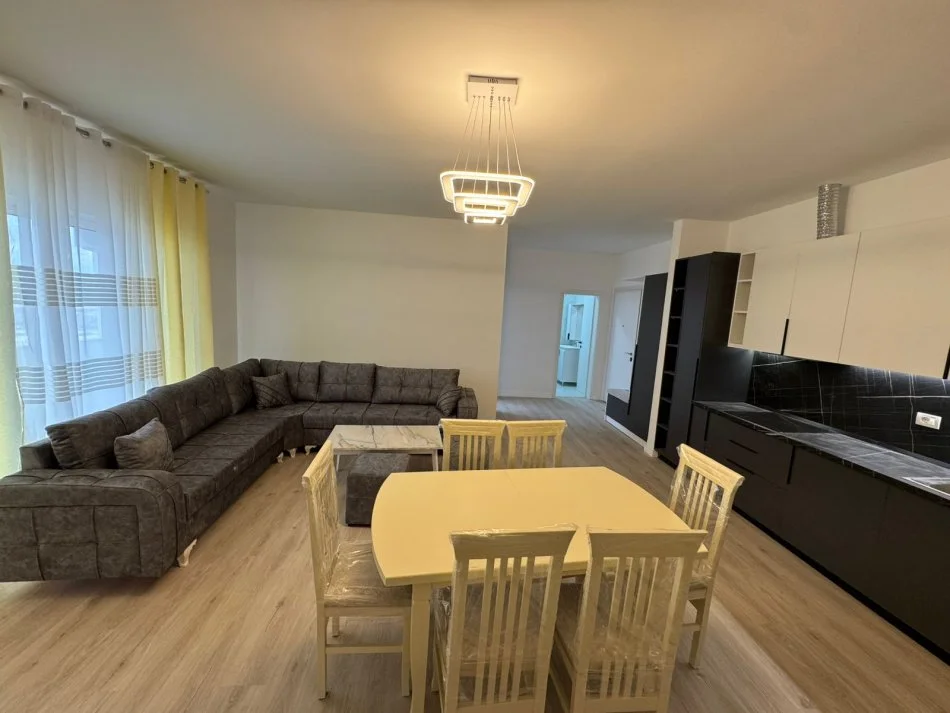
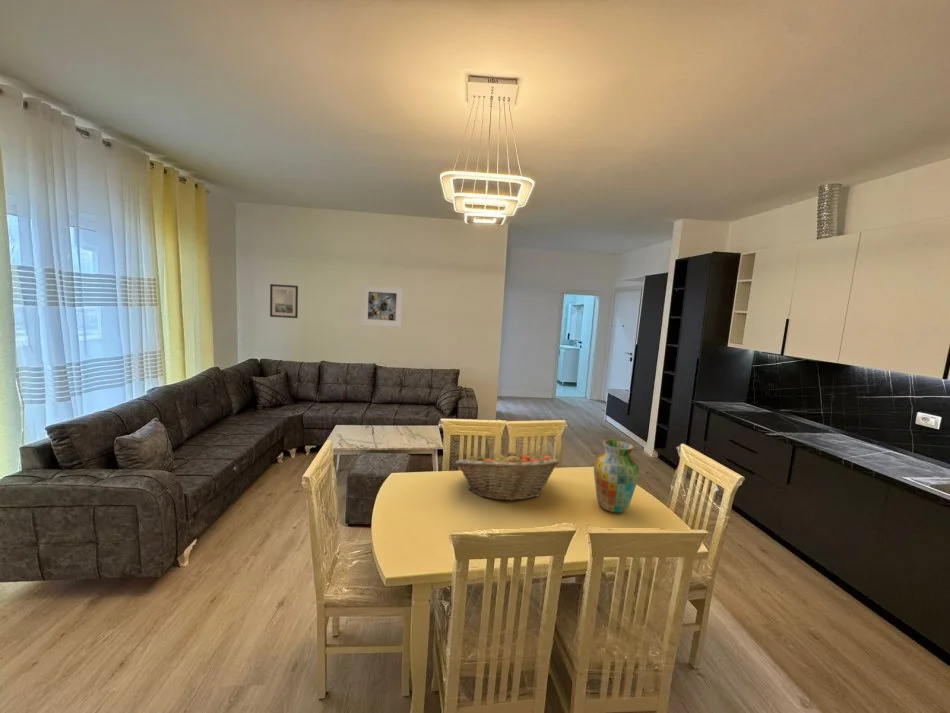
+ vase (615, 476)
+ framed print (382, 306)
+ fruit basket (506, 469)
+ wall art (284, 301)
